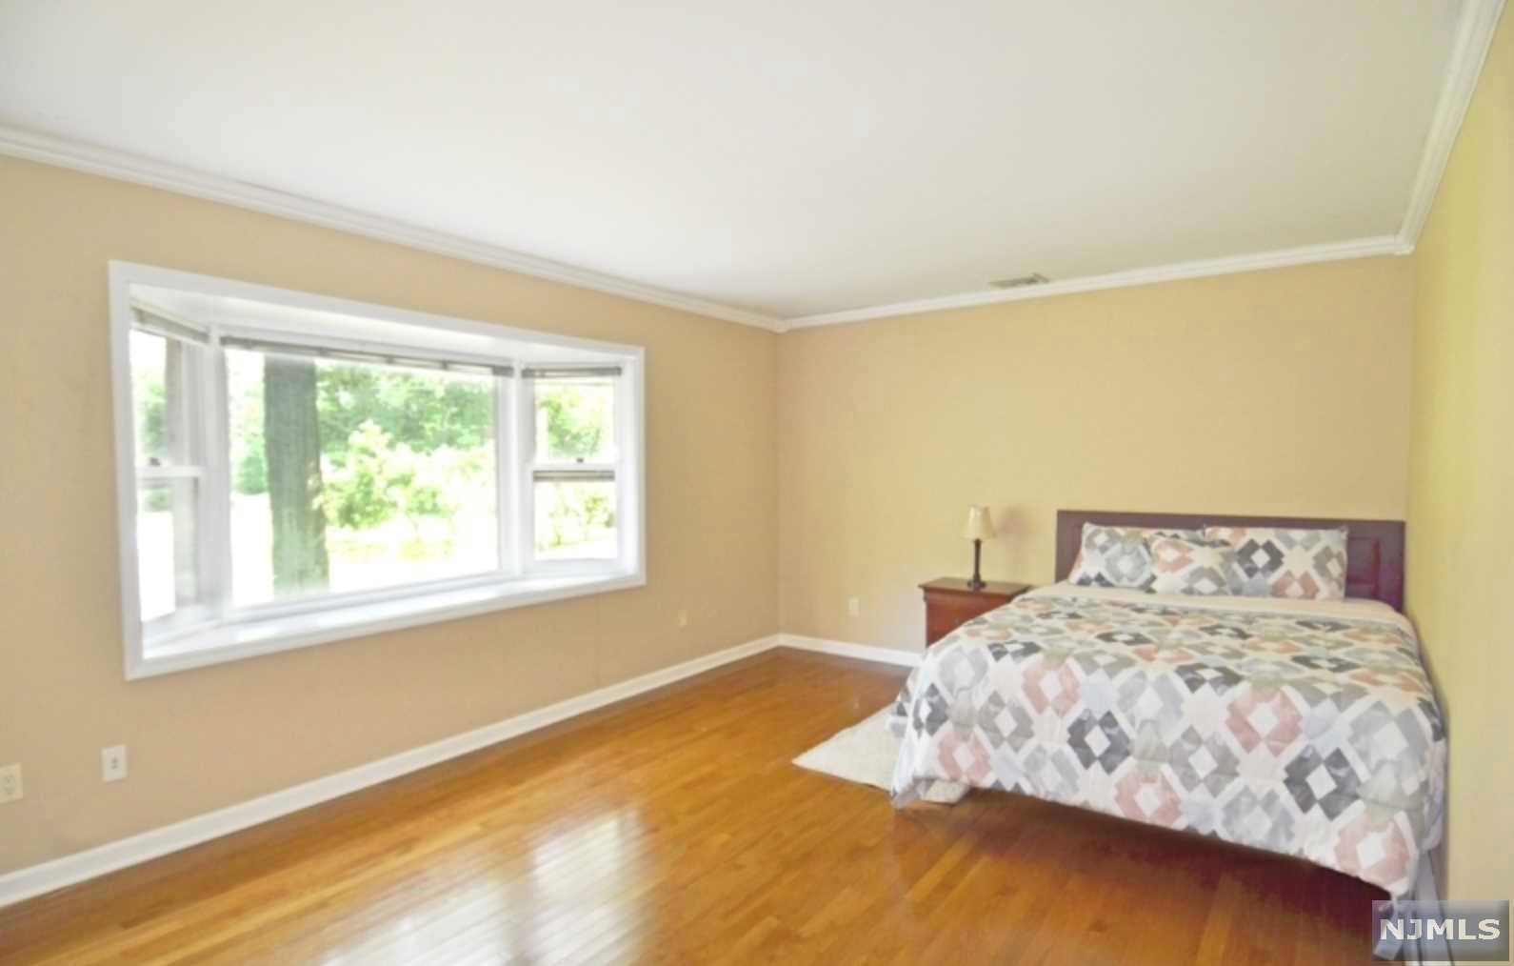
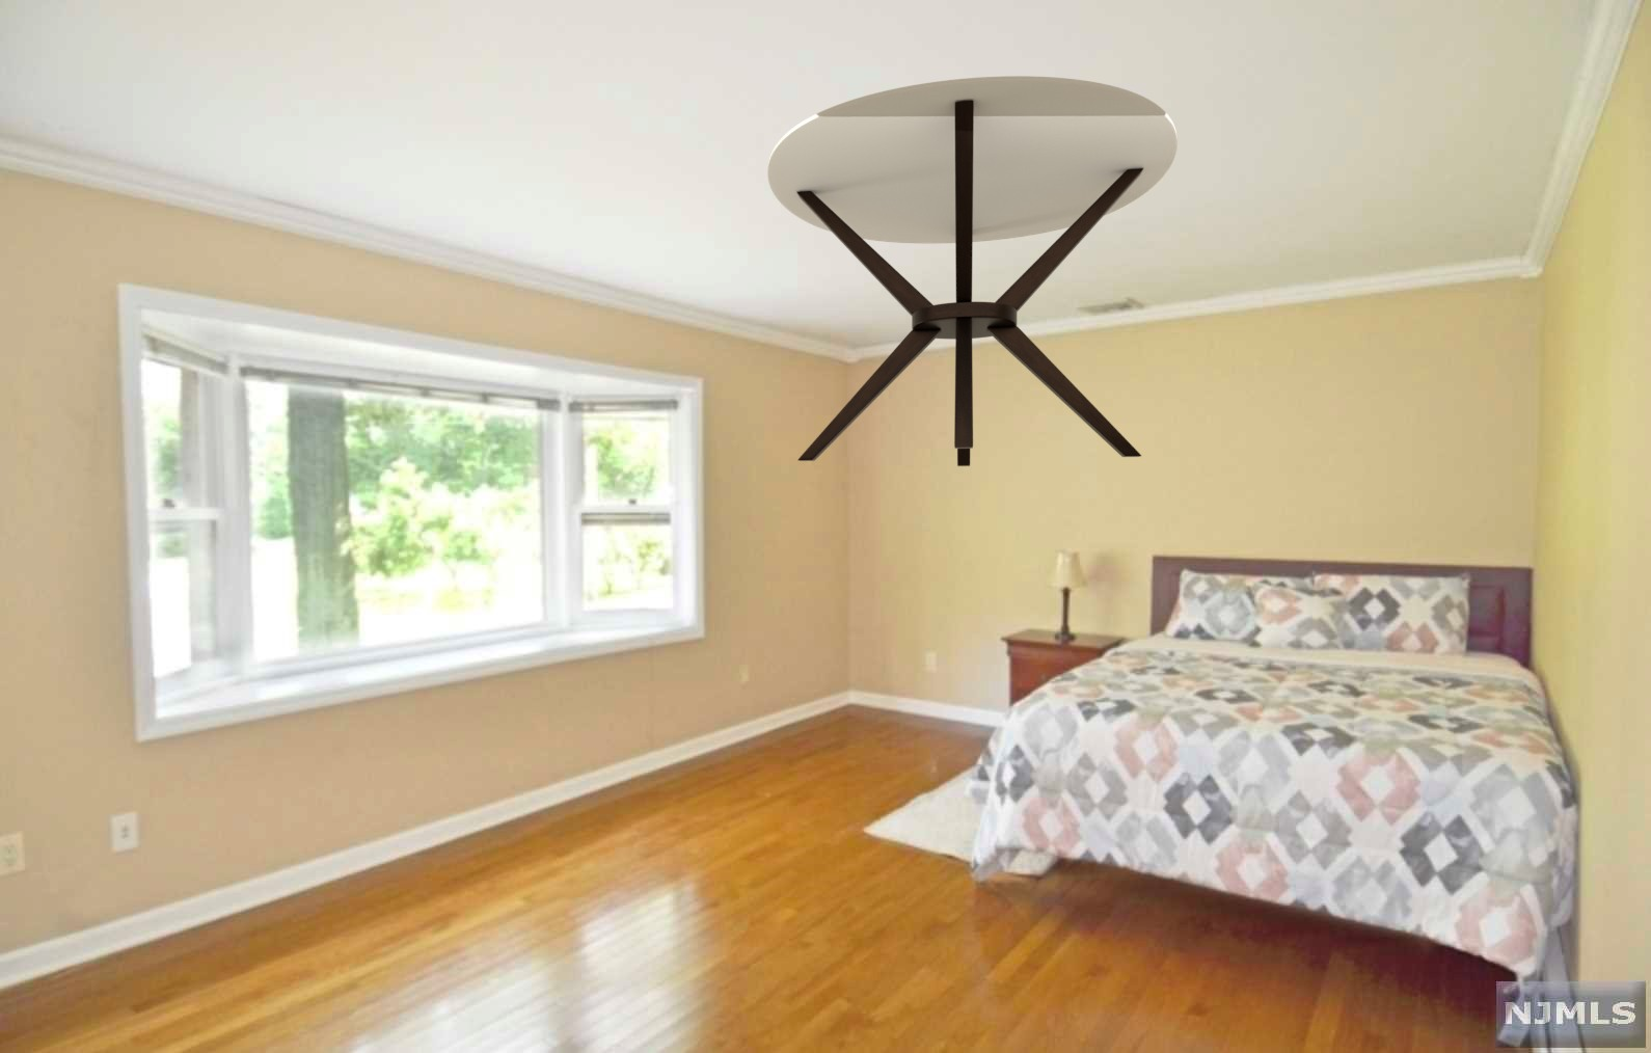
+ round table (964, 318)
